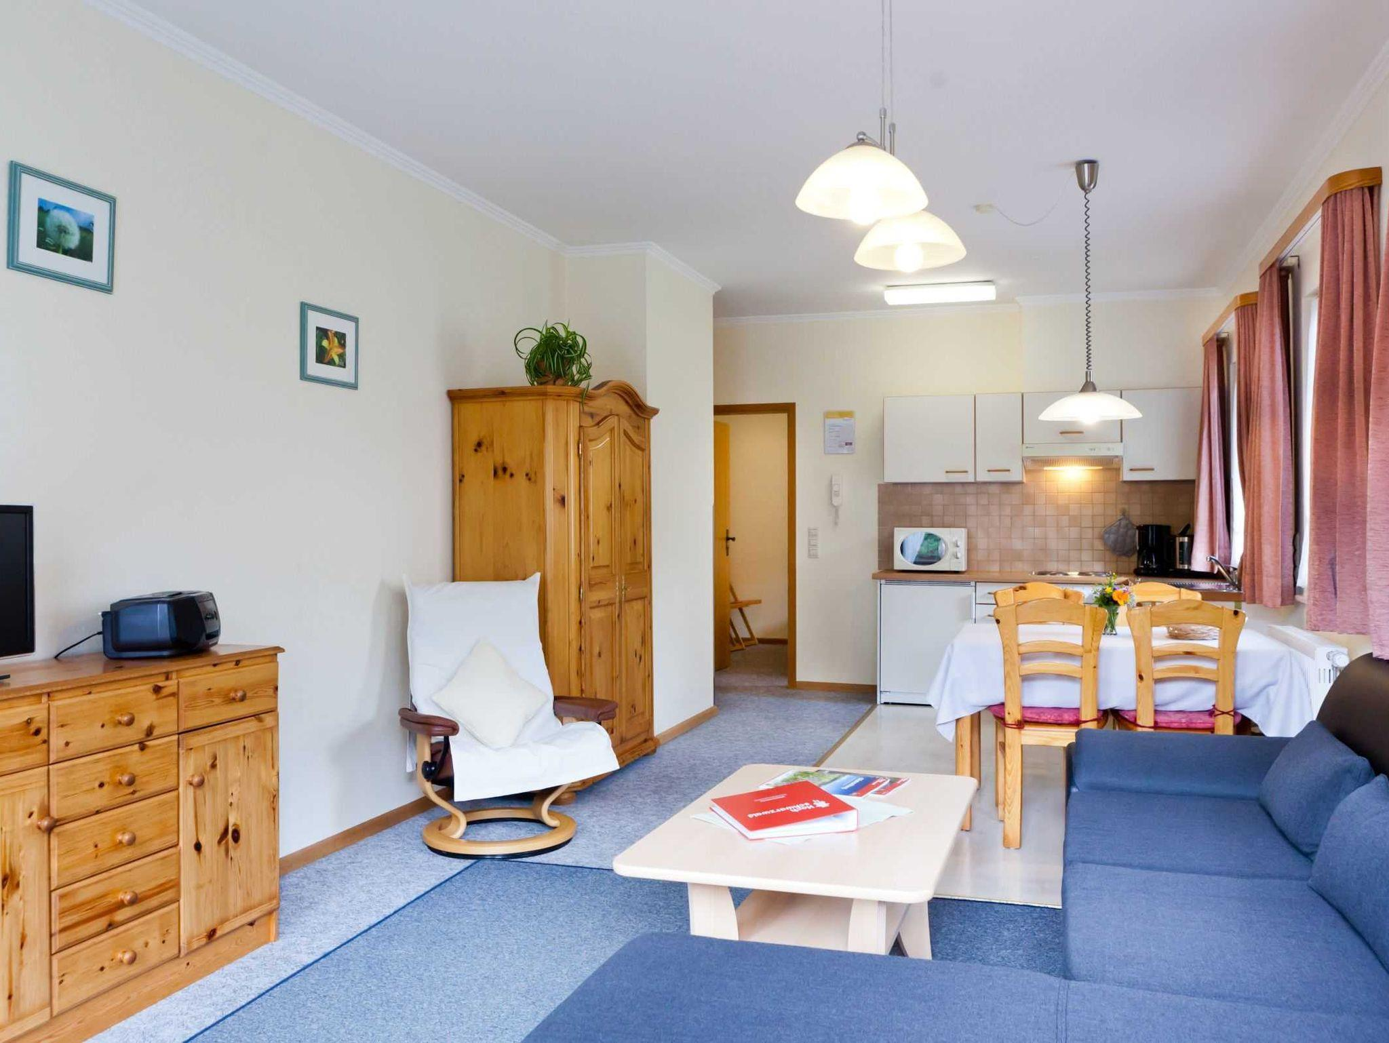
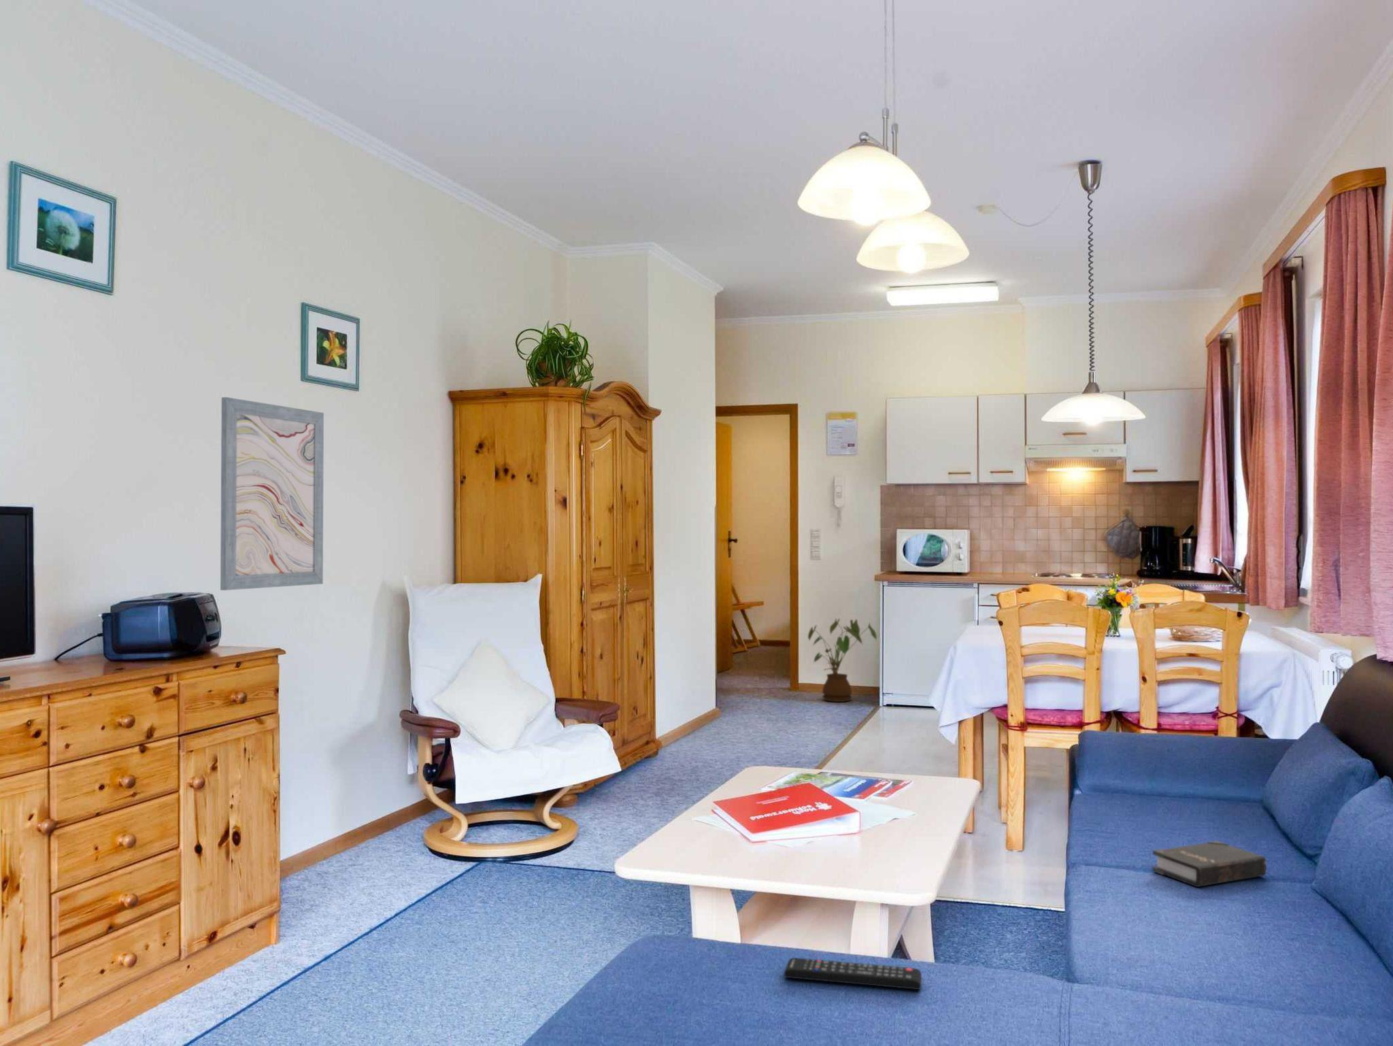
+ house plant (840, 659)
+ hardback book (1208, 863)
+ remote control (852, 973)
+ wall art (275, 496)
